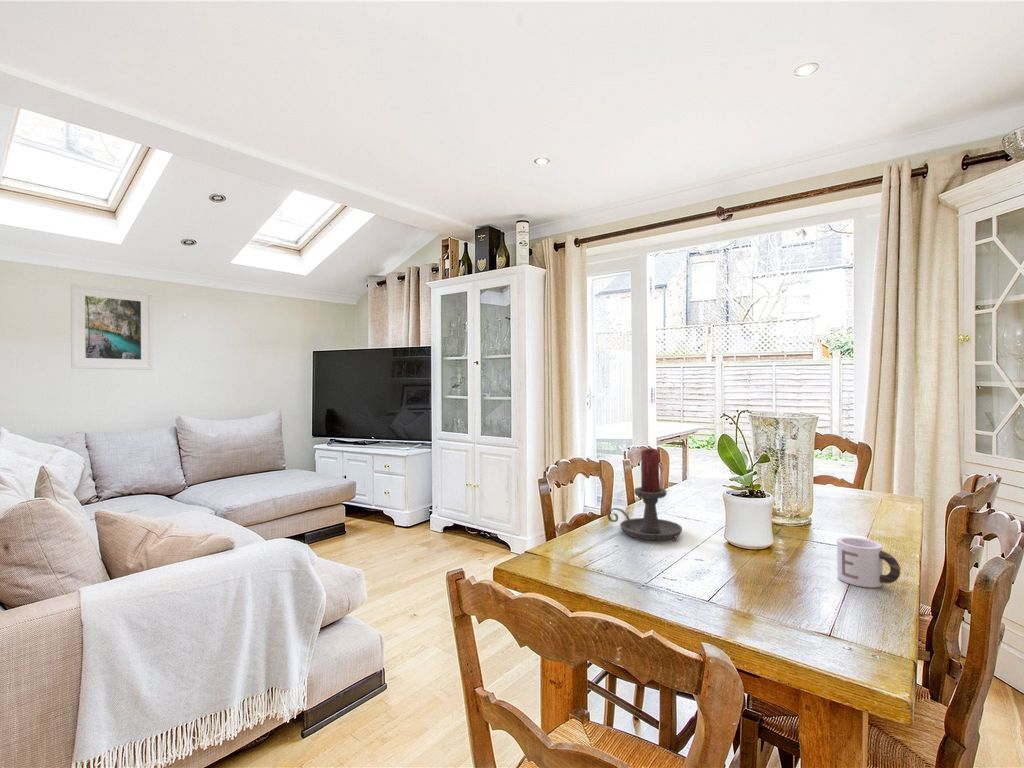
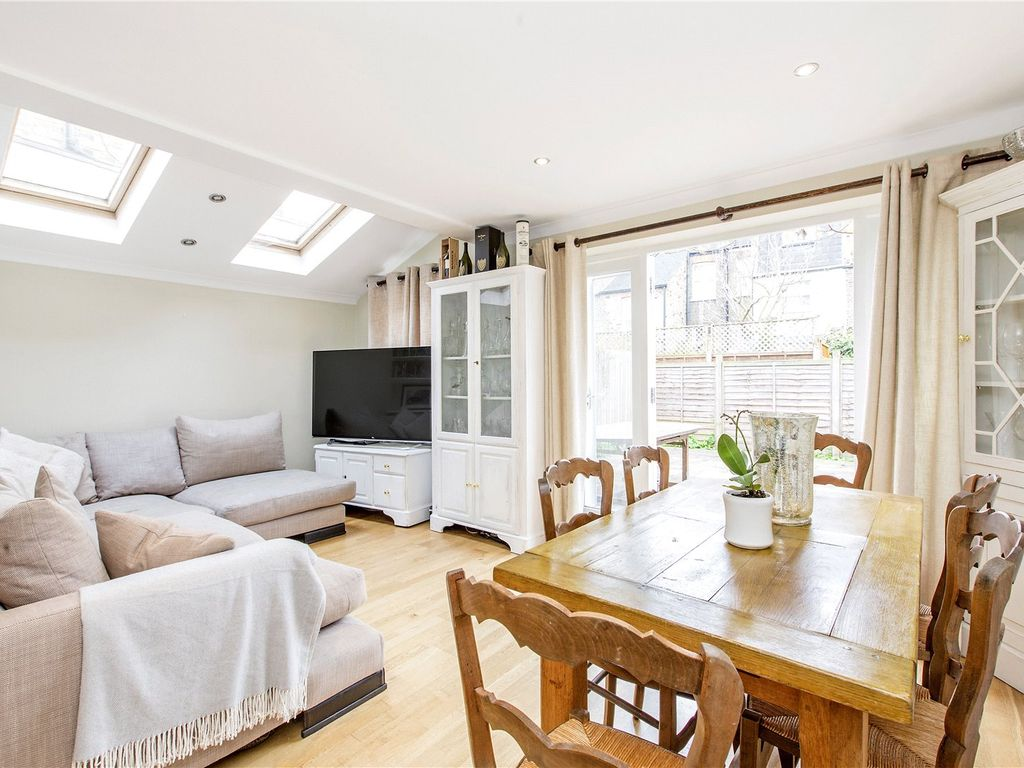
- mug (868, 563)
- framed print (113, 328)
- candle holder (641, 490)
